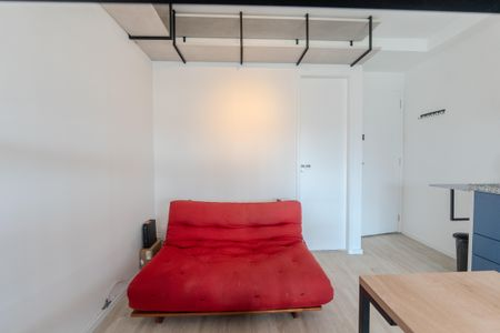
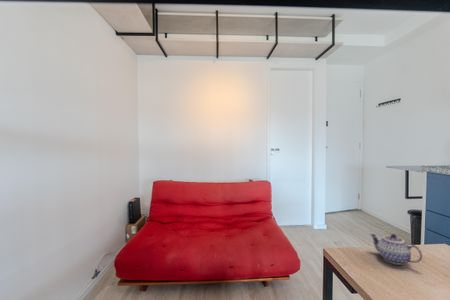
+ teapot (393, 247)
